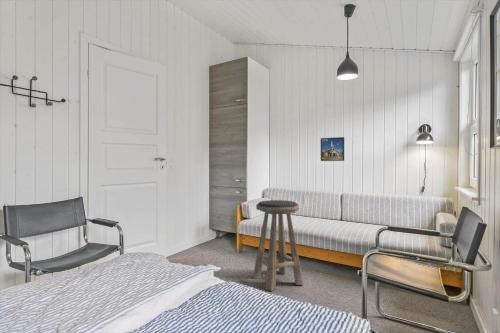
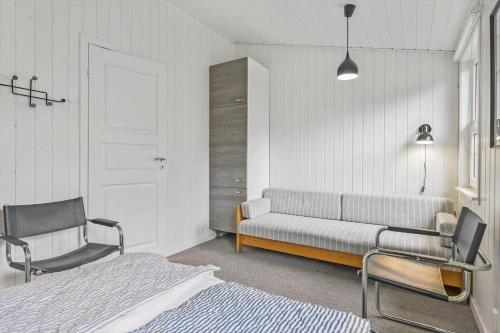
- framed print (332, 149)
- stool (278, 241)
